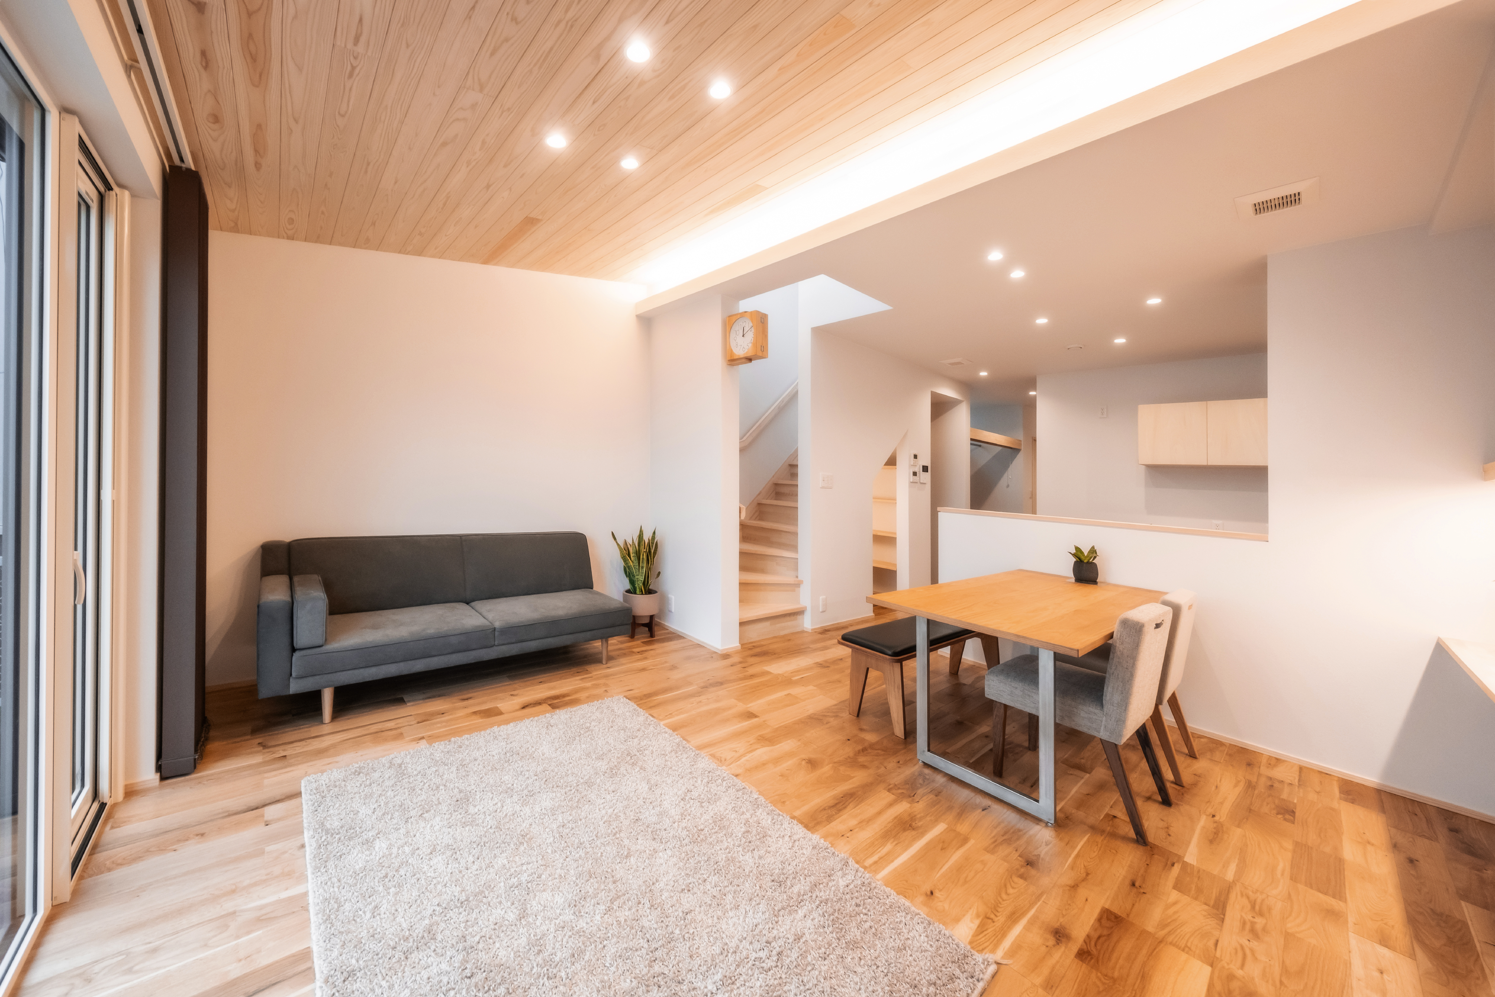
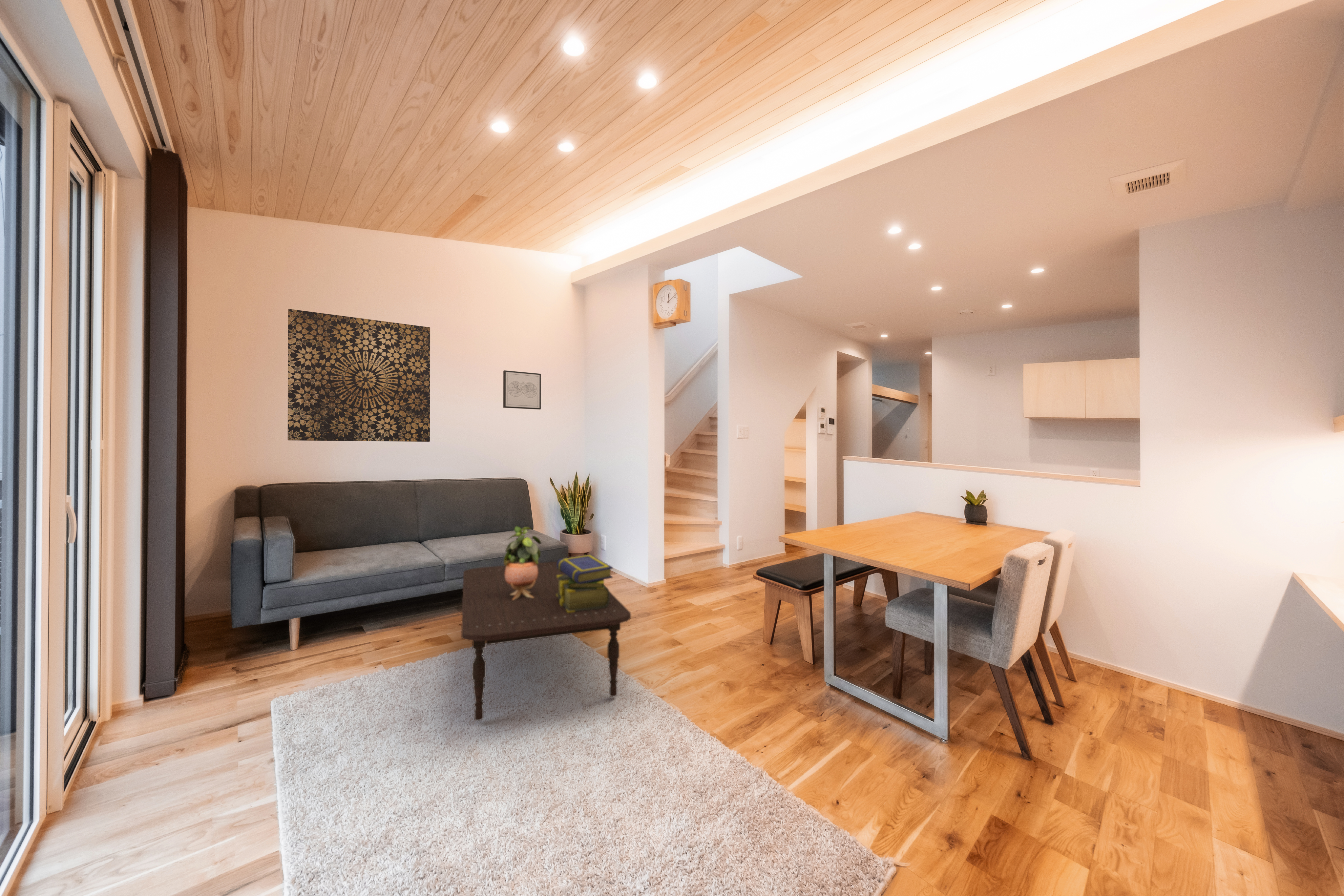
+ stack of books (584, 583)
+ wall art (364, 380)
+ coffee table (535, 625)
+ wall art (522, 390)
+ potted plant (523, 563)
